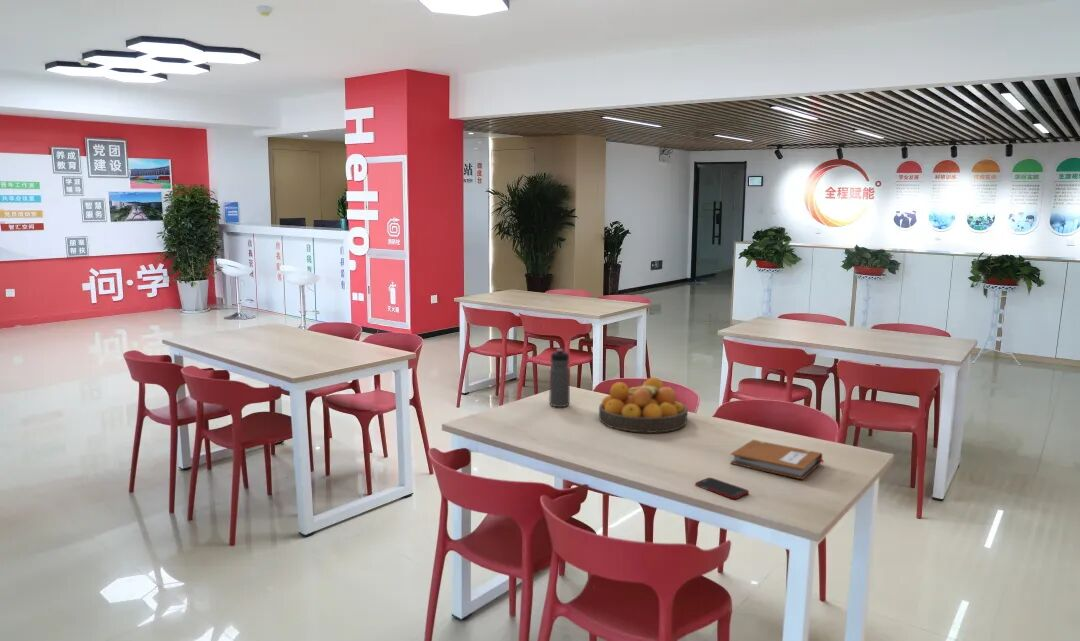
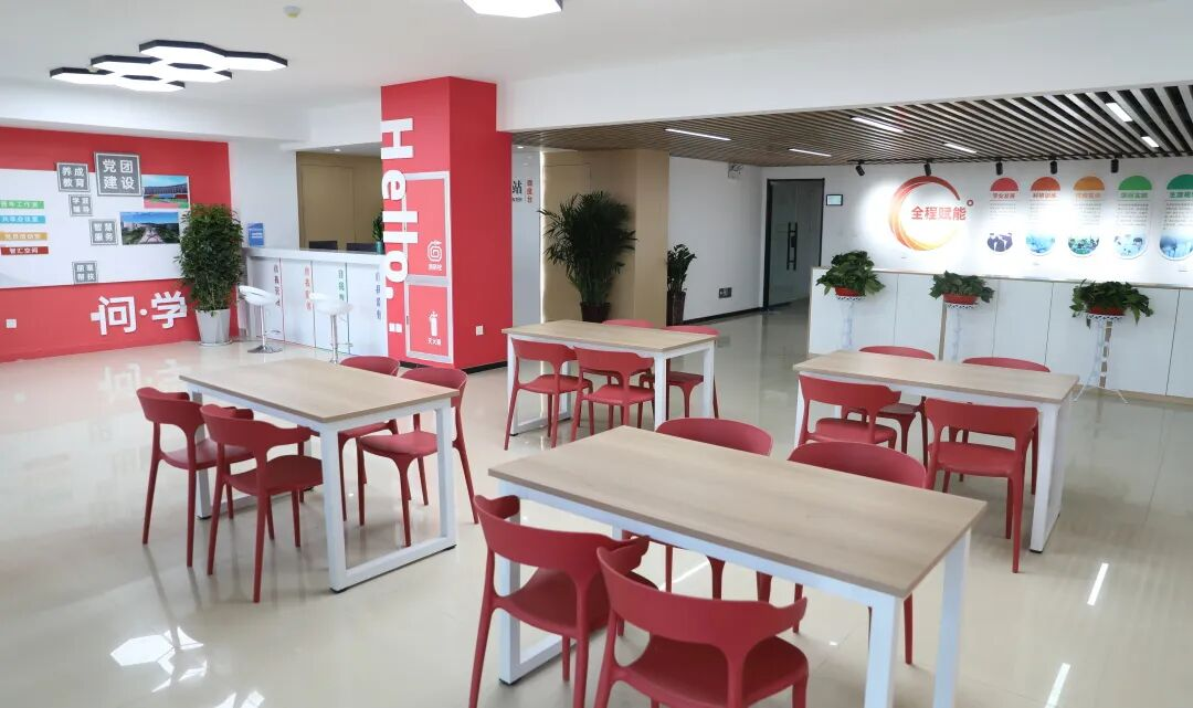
- water bottle (559, 377)
- fruit bowl (642, 400)
- notebook (778, 458)
- cell phone (721, 488)
